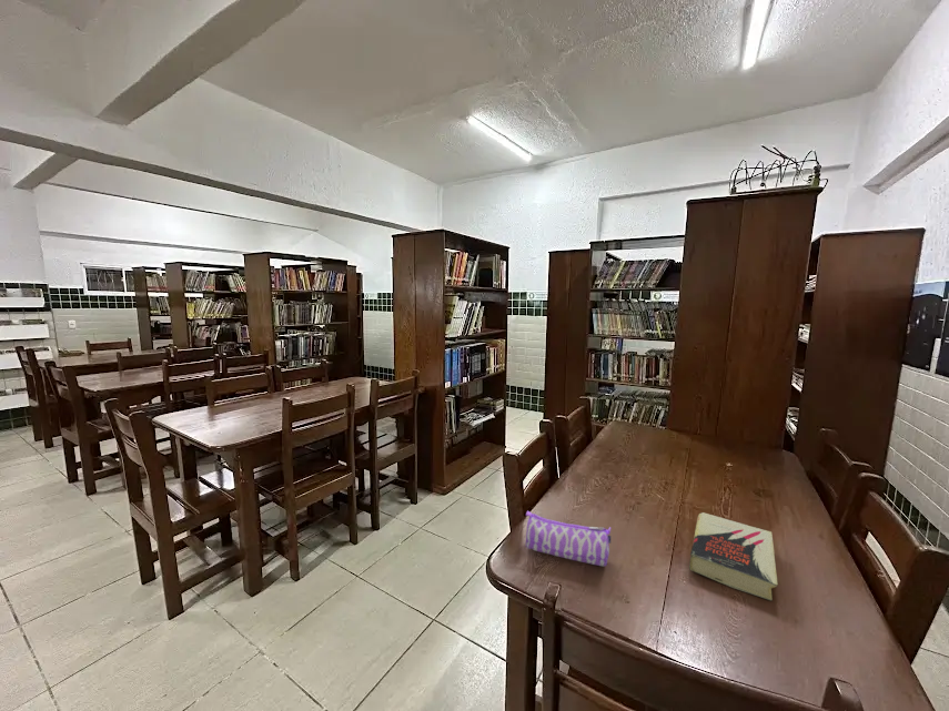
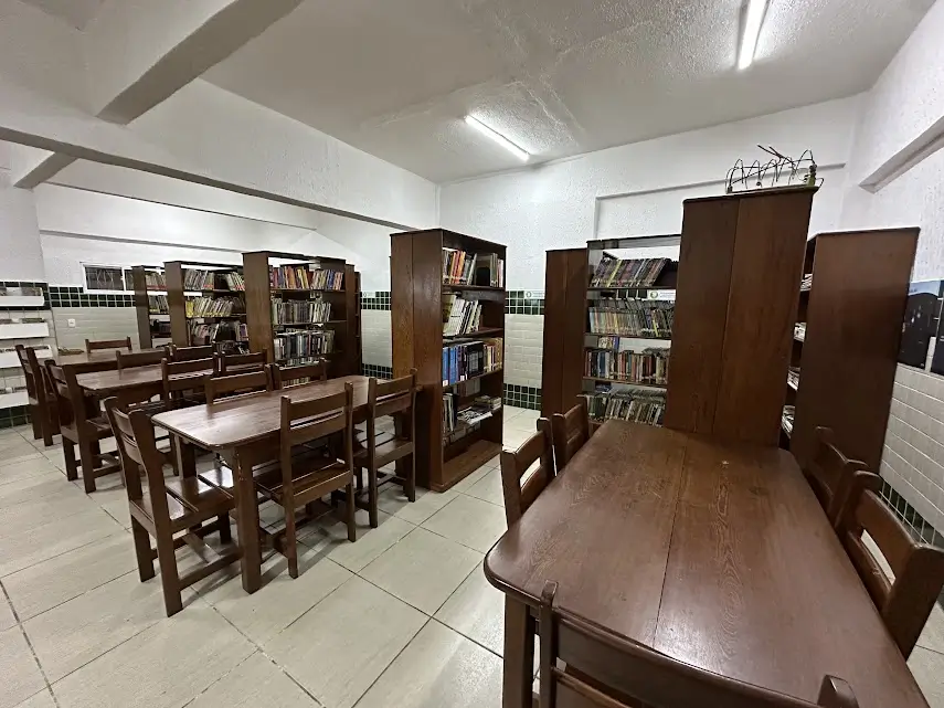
- pencil case (567, 538)
- book (731, 549)
